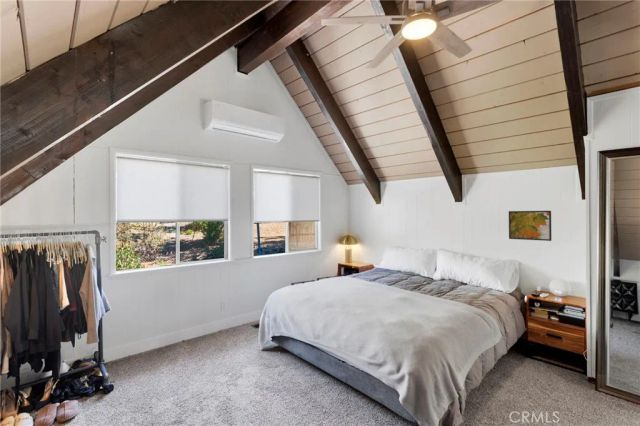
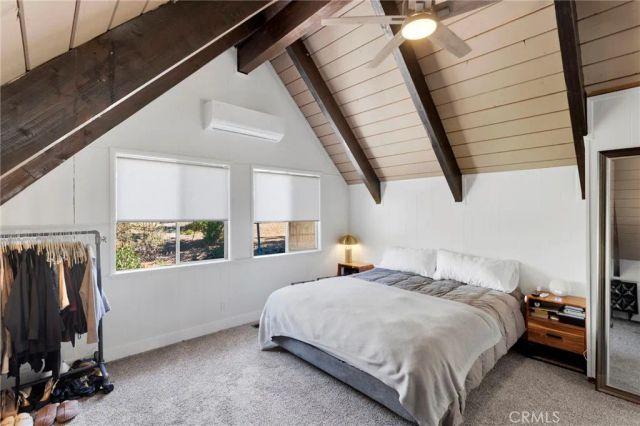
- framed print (529, 225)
